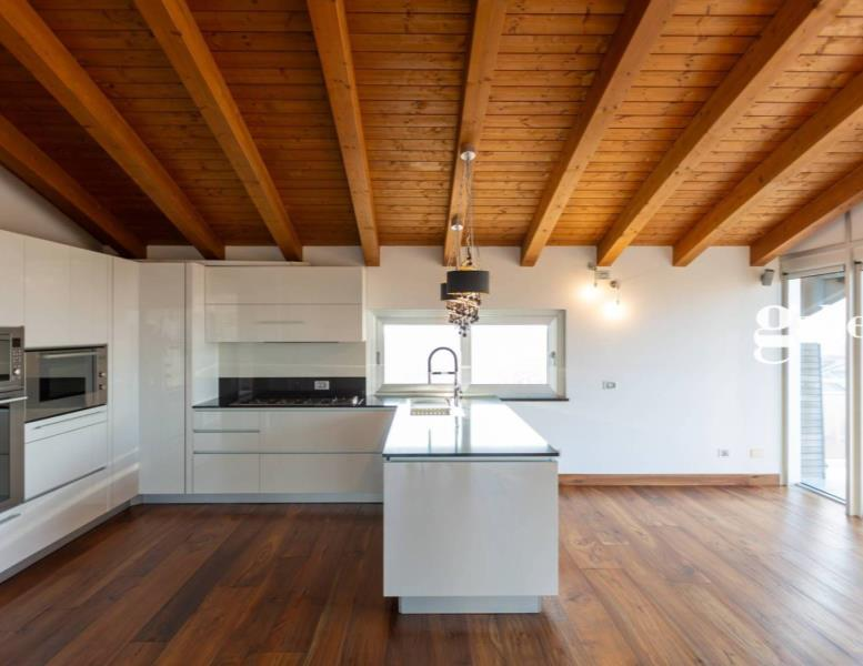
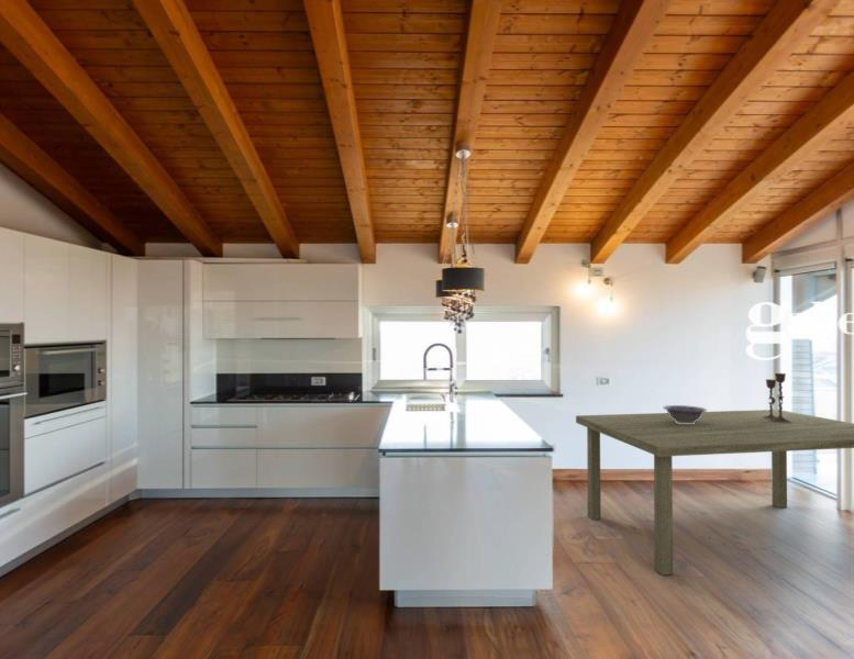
+ decorative bowl (684, 415)
+ candlestick (777, 395)
+ dining table (730, 453)
